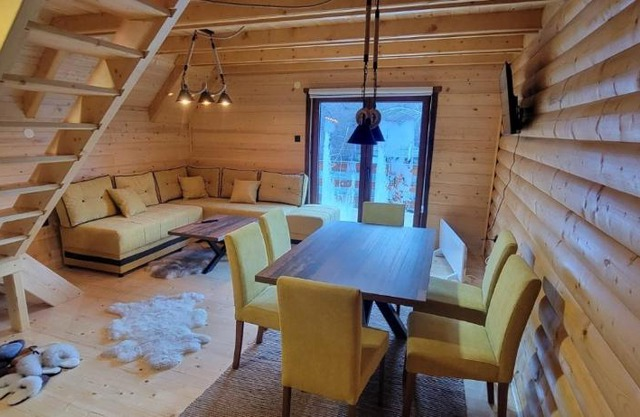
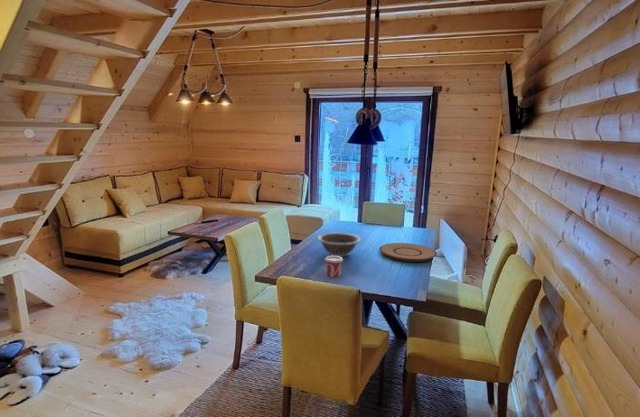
+ decorative bowl (338, 246)
+ cup (333, 266)
+ plate (407, 251)
